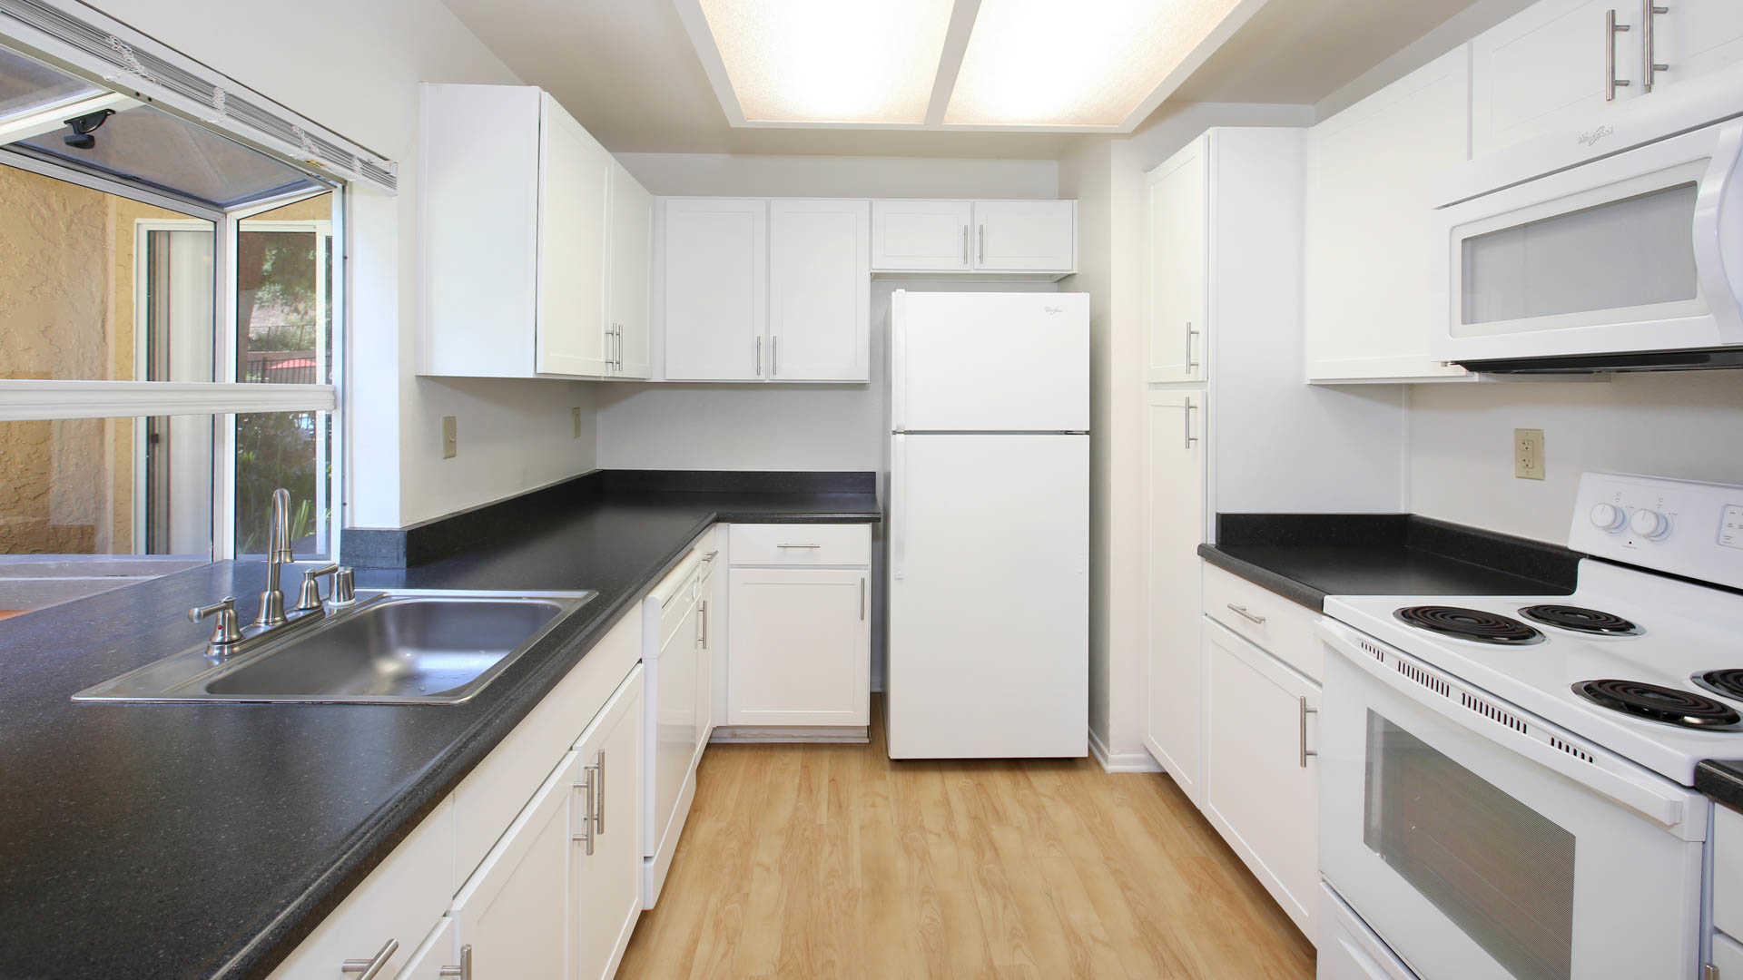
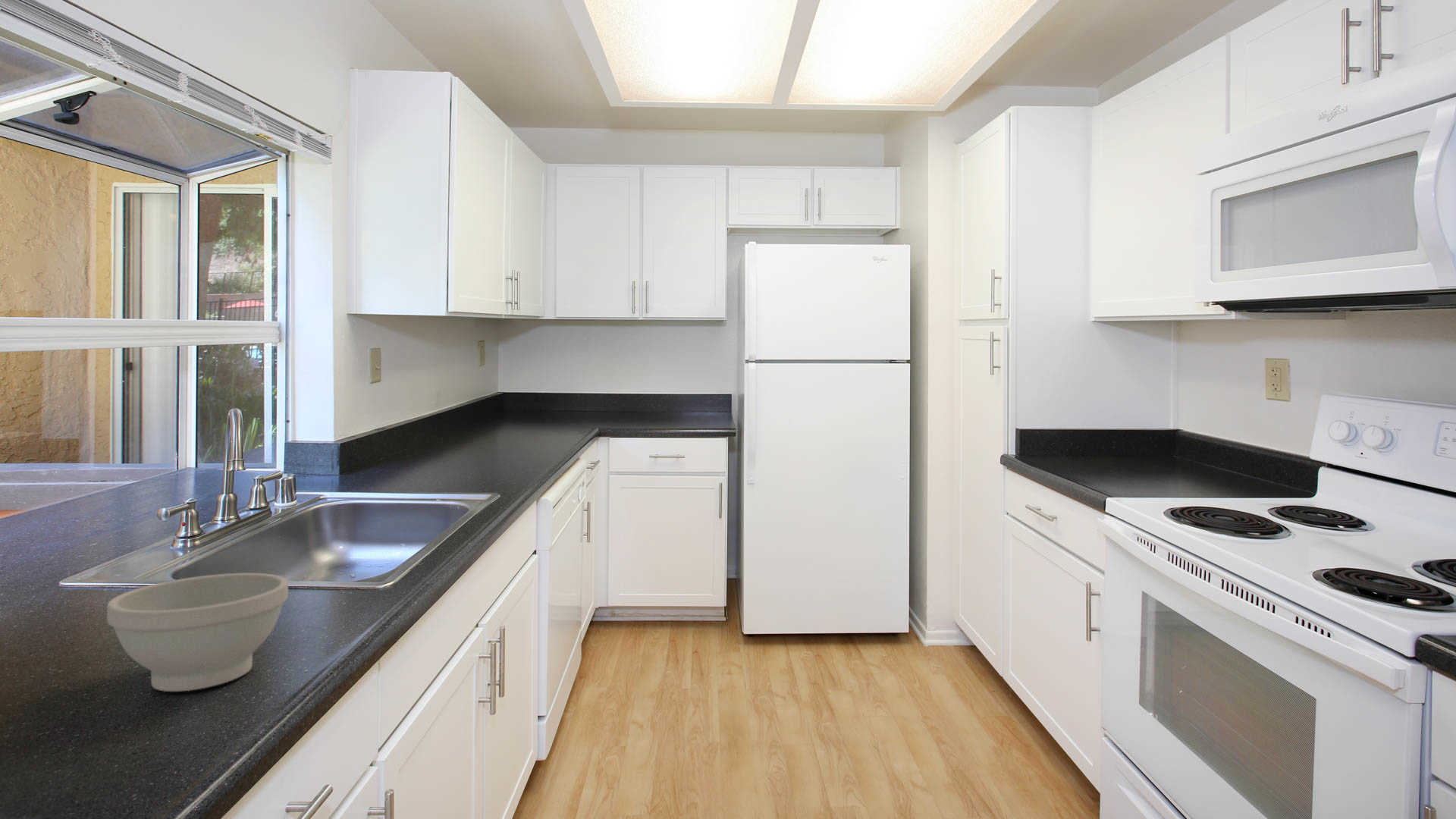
+ bowl (203, 632)
